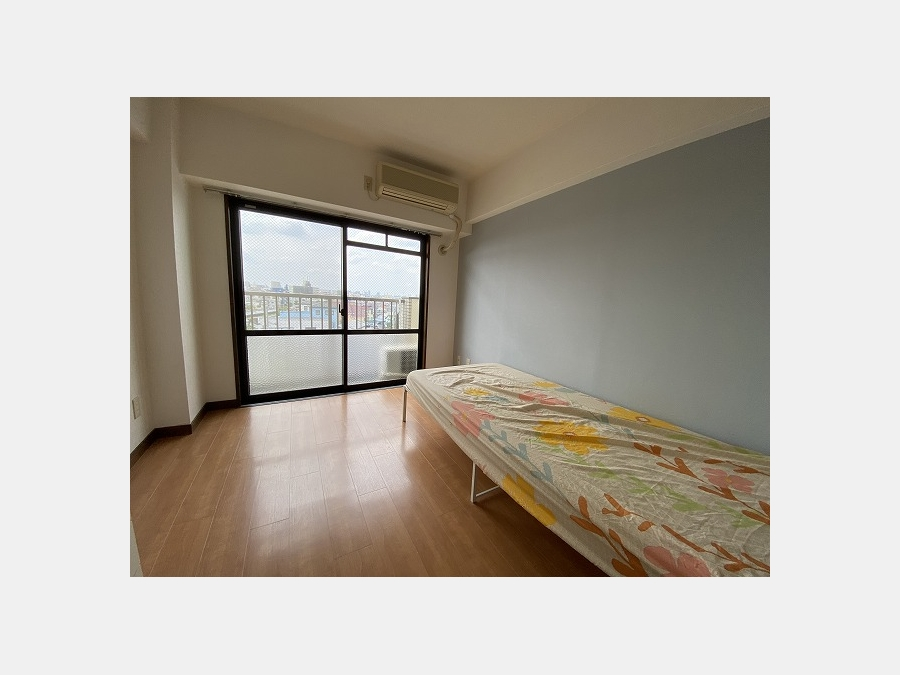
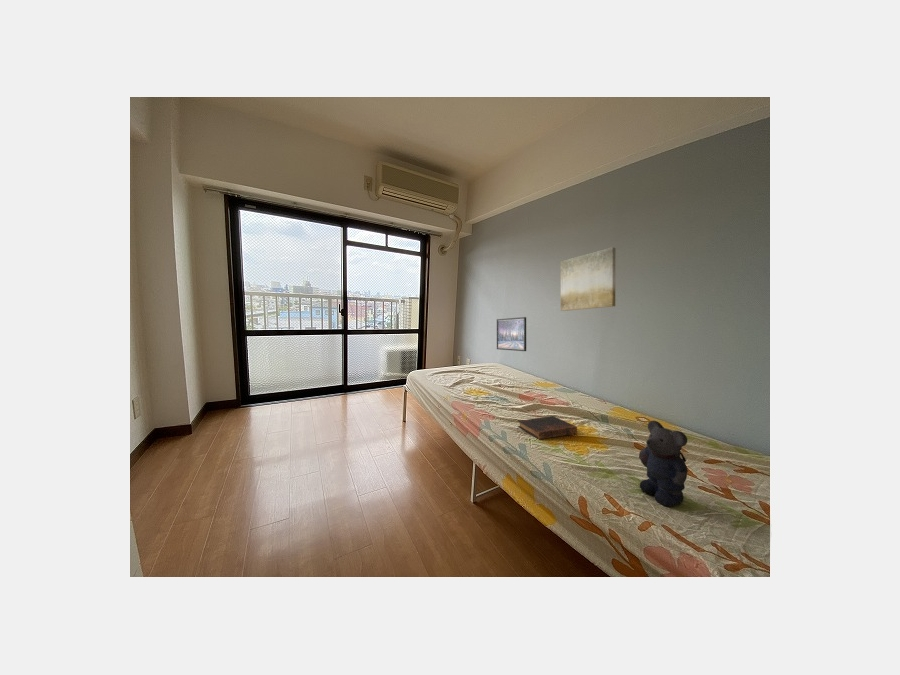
+ book (546, 426)
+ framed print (510, 334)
+ bear (659, 456)
+ wall art (585, 282)
